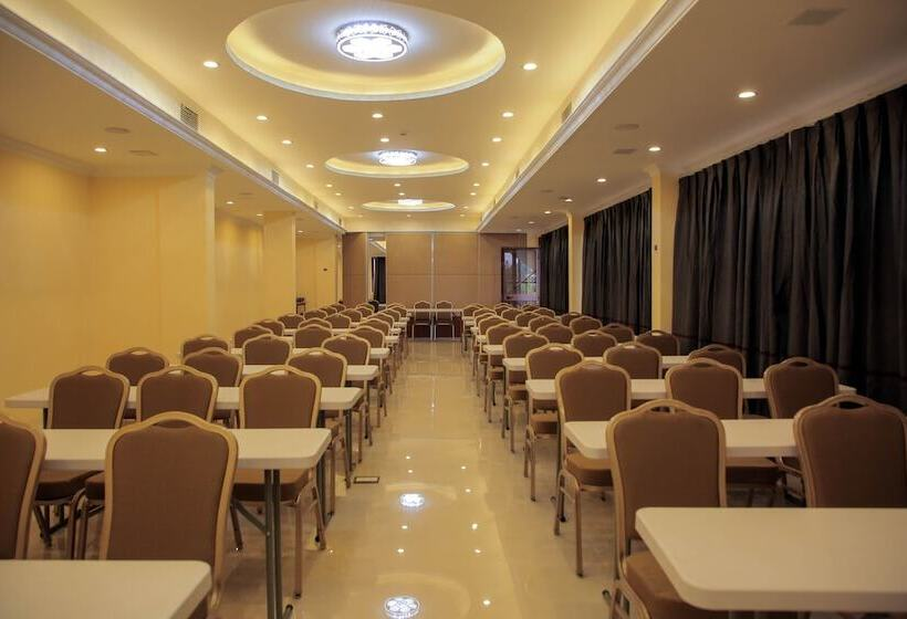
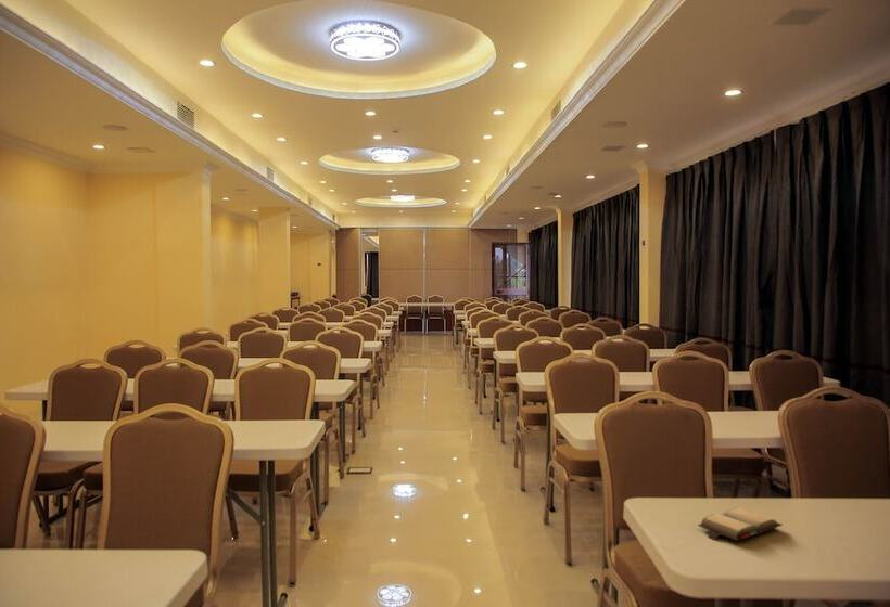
+ hardback book (740, 524)
